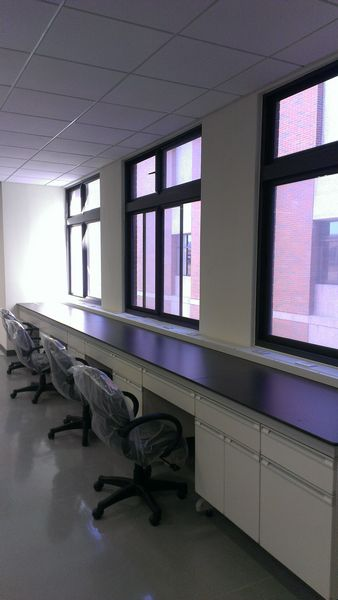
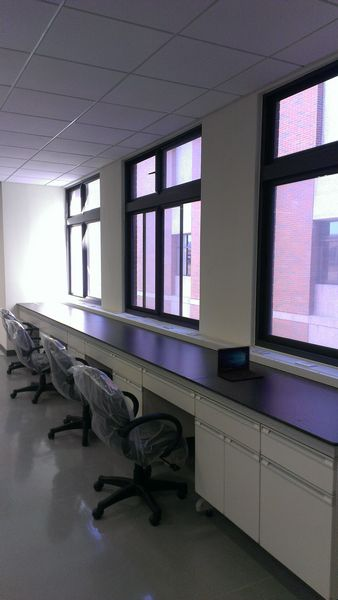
+ laptop (240, 362)
